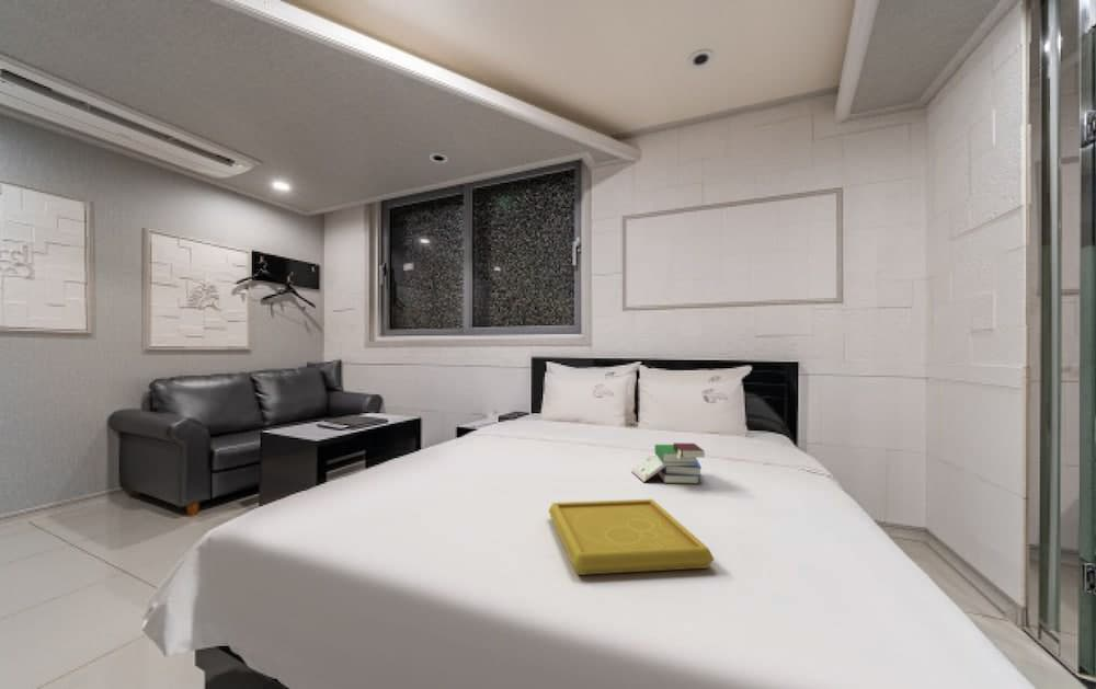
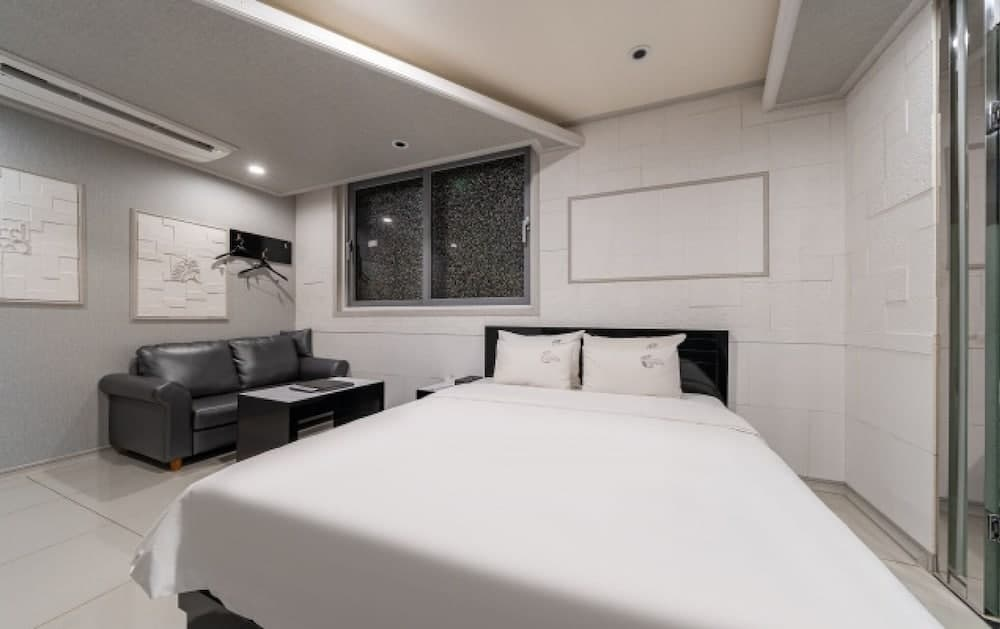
- book (669, 461)
- serving tray (620, 531)
